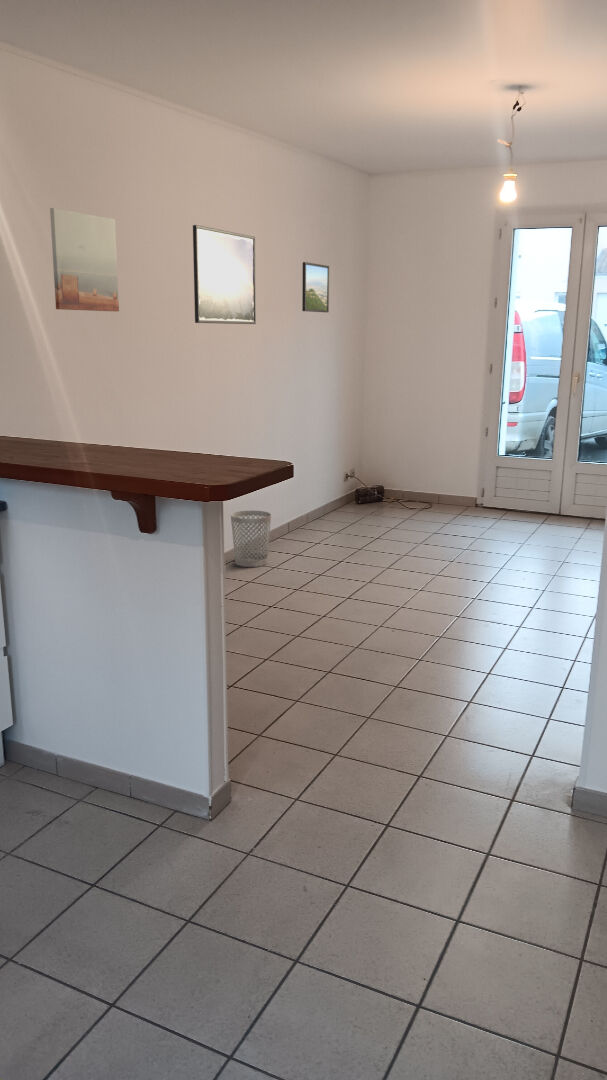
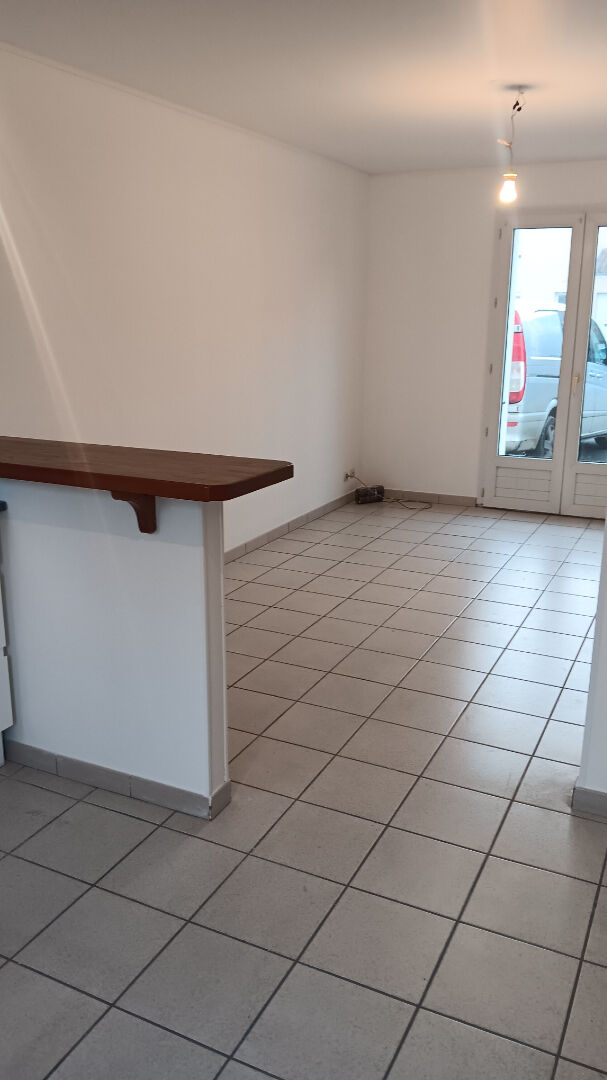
- wall art (86, 262)
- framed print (316, 288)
- wastebasket (251, 538)
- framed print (226, 277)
